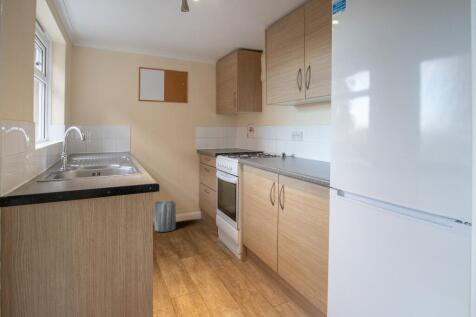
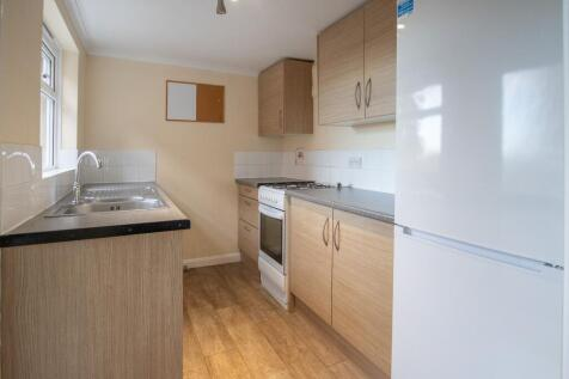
- trash can (165, 215)
